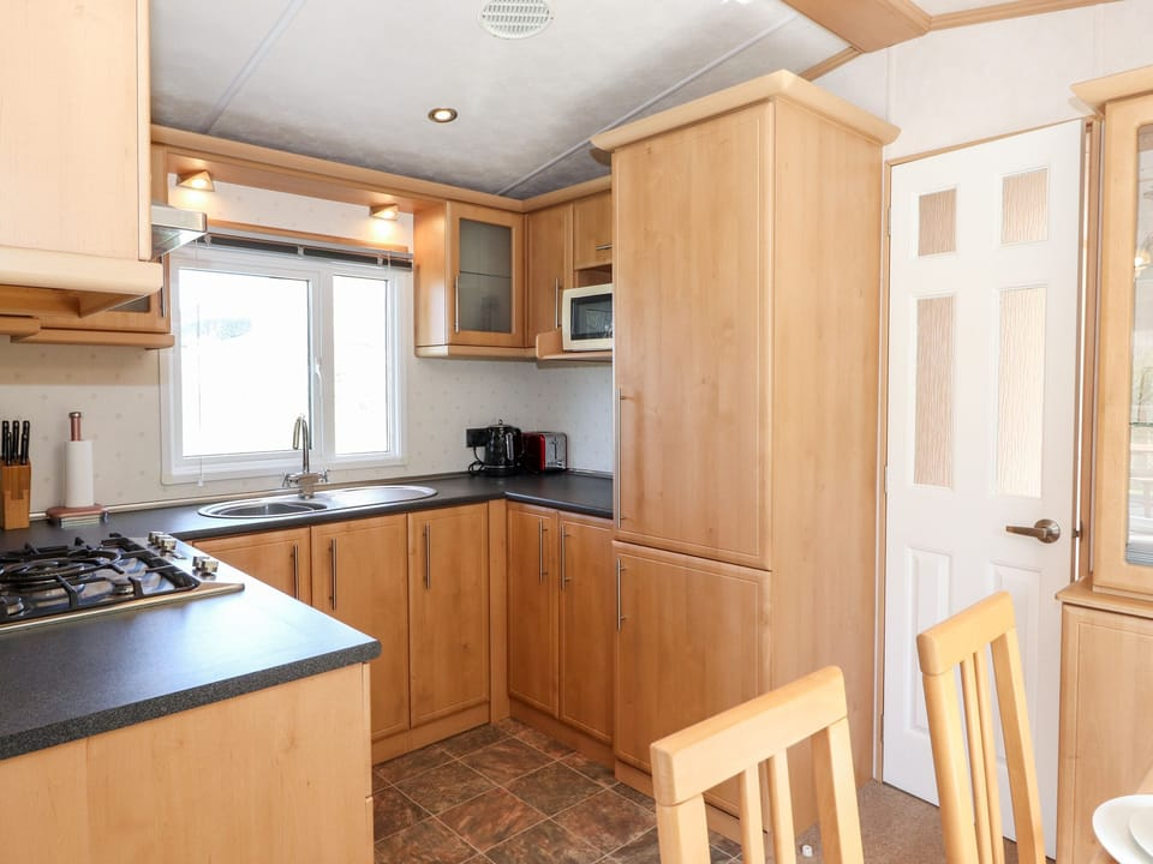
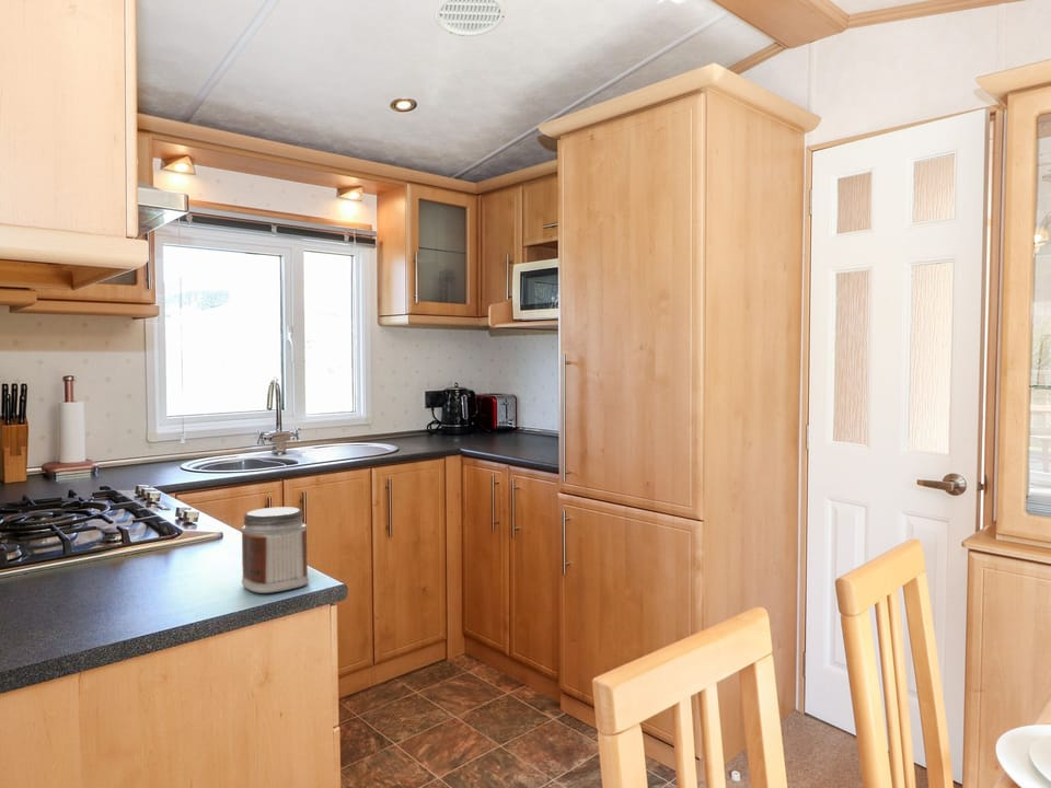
+ jar (275, 547)
